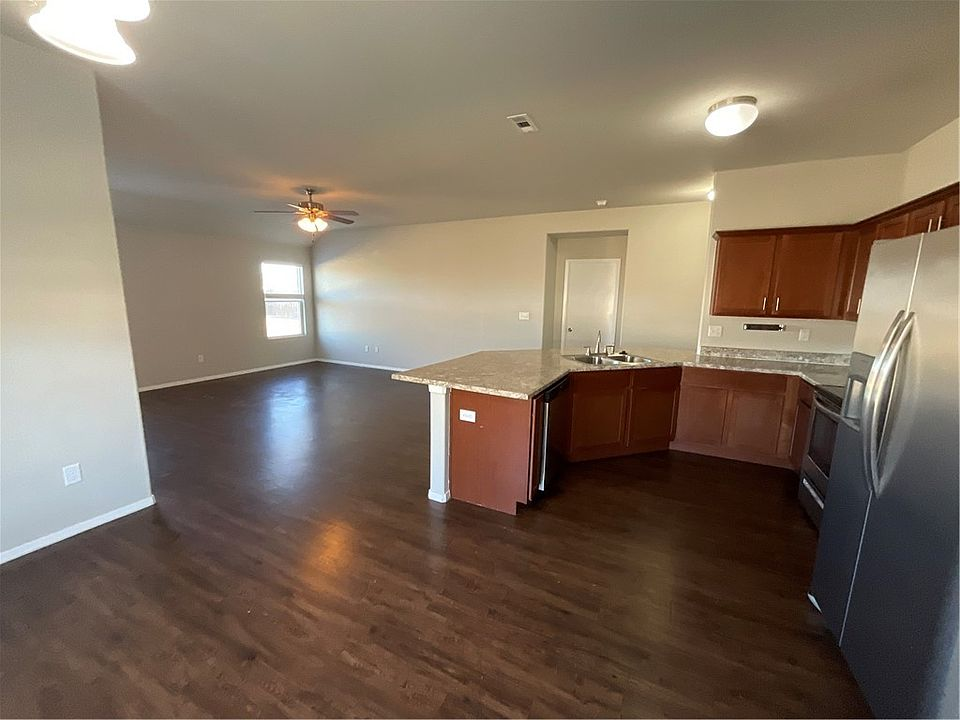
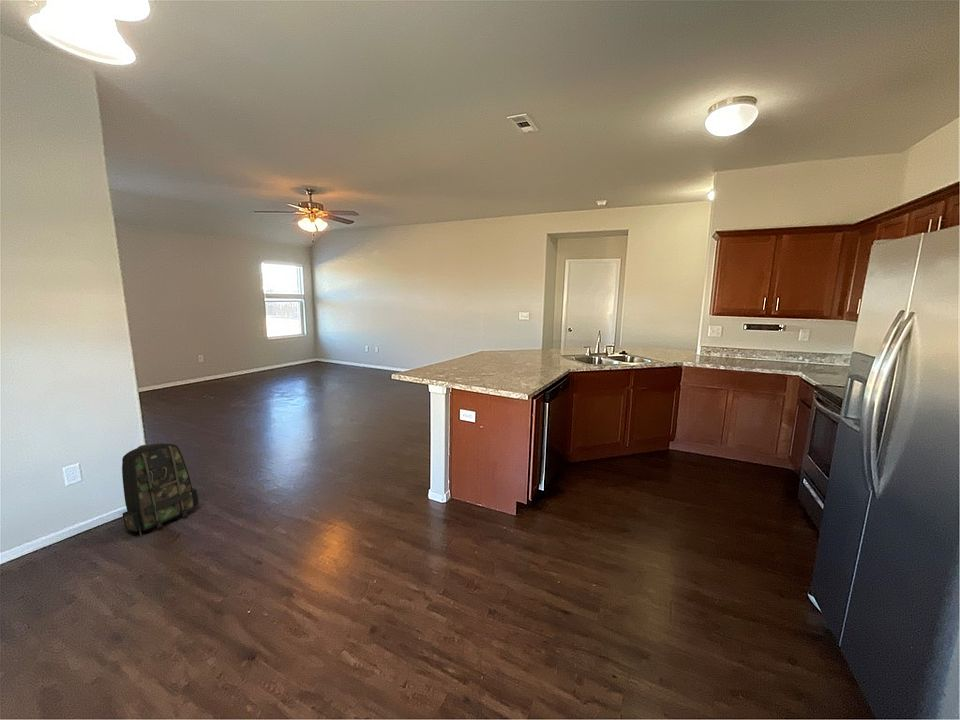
+ backpack (154, 482)
